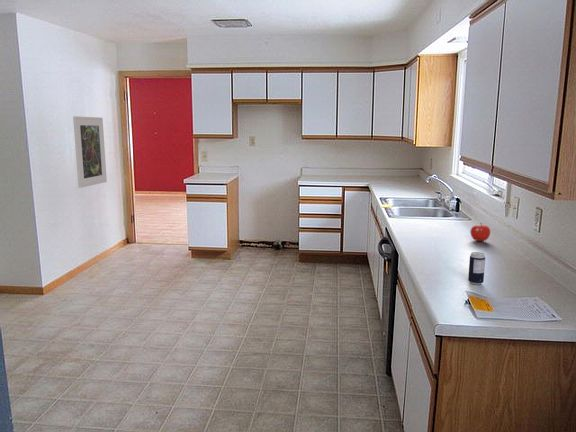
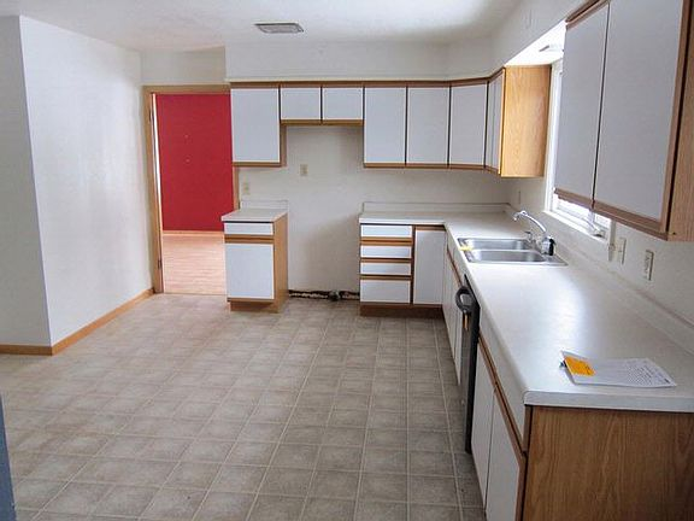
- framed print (91, 151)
- fruit (480, 231)
- beverage can (476, 268)
